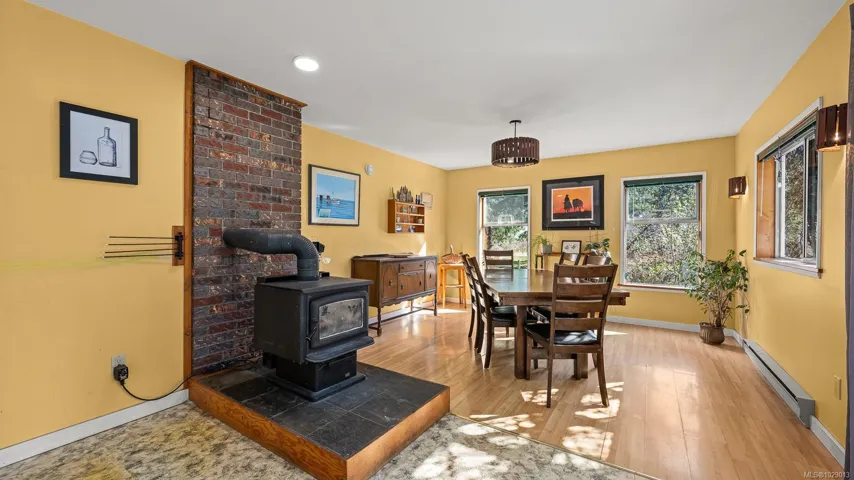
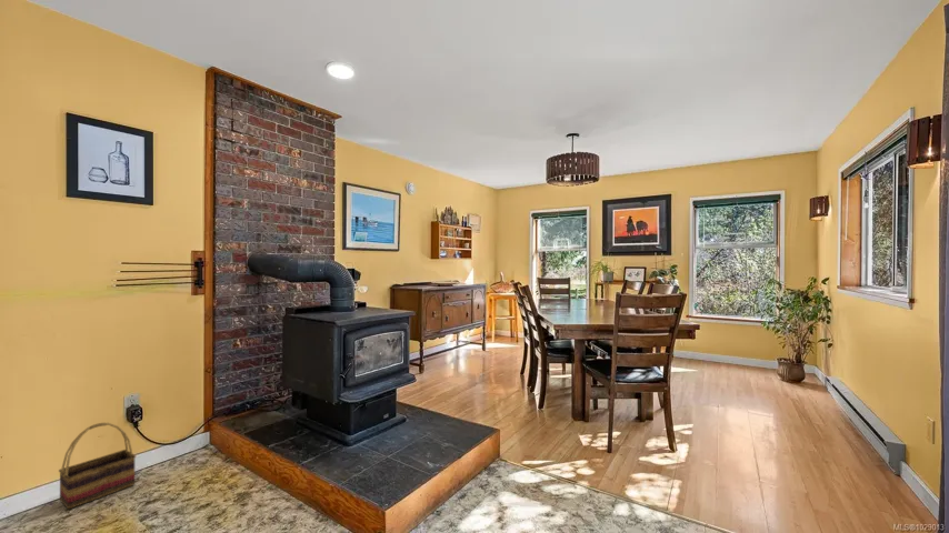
+ basket (98, 457)
